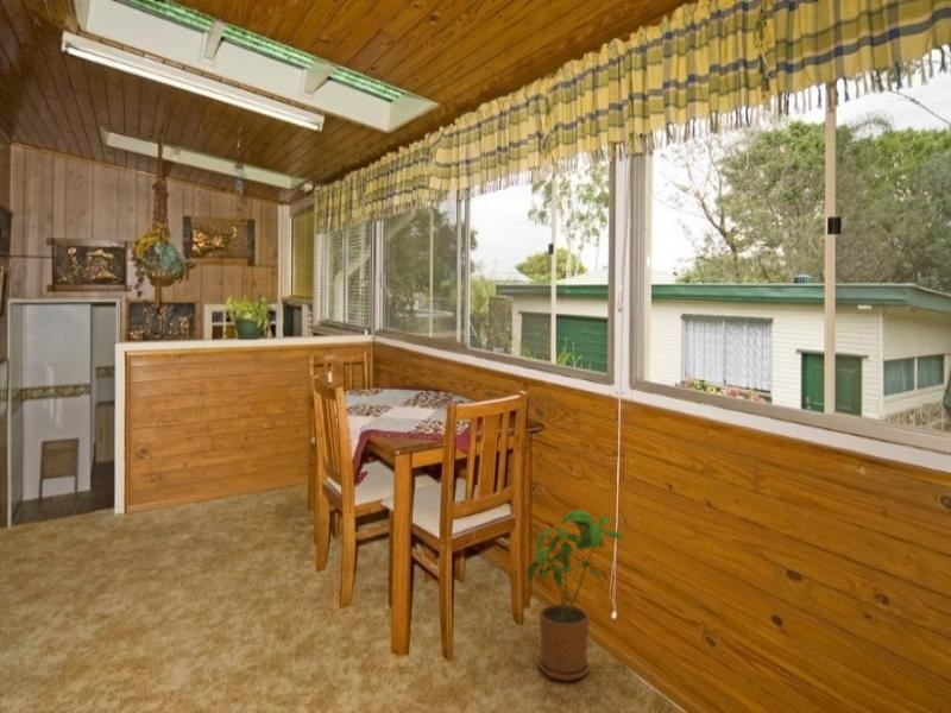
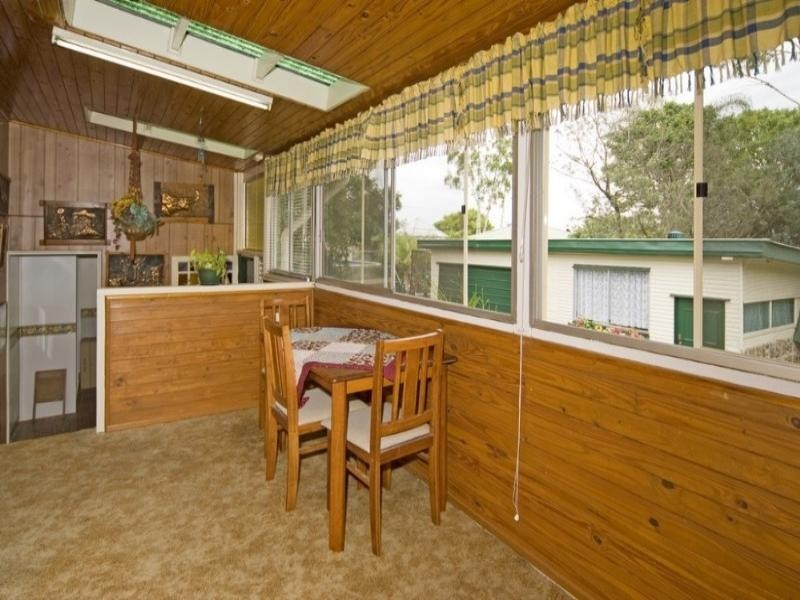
- house plant (565, 589)
